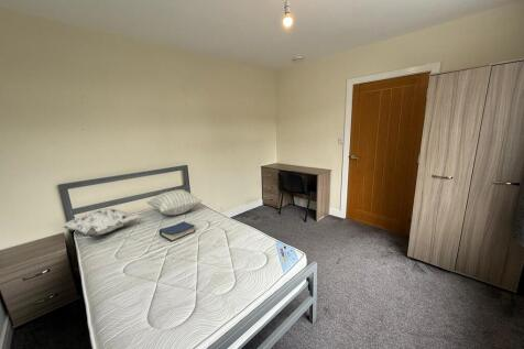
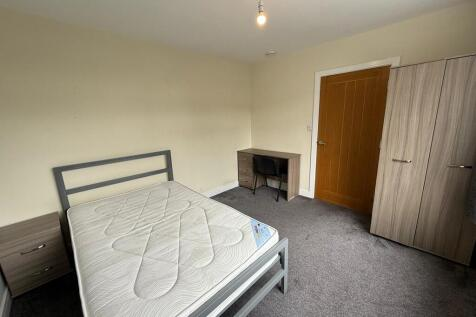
- hardback book (177, 229)
- pillow (174, 201)
- decorative pillow (101, 221)
